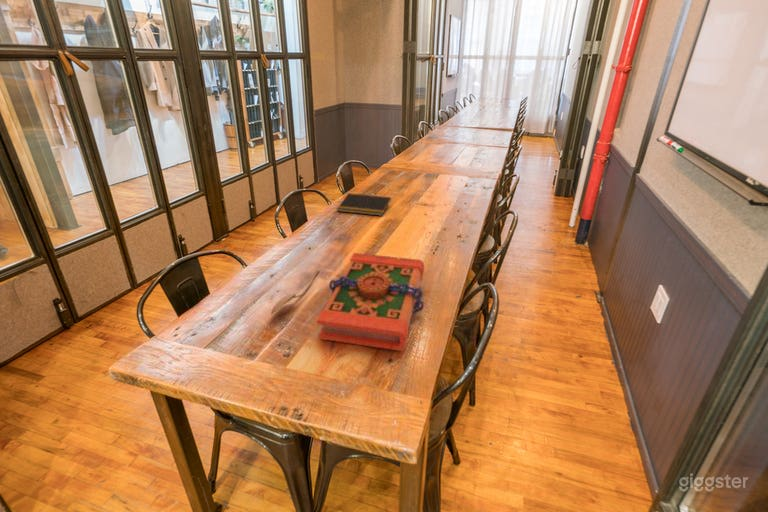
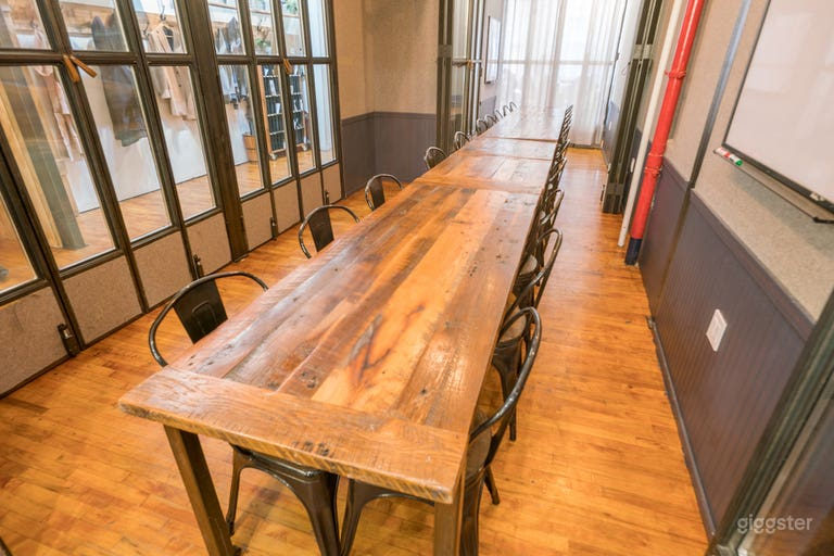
- notepad (364, 204)
- book (375, 295)
- spoon (303, 291)
